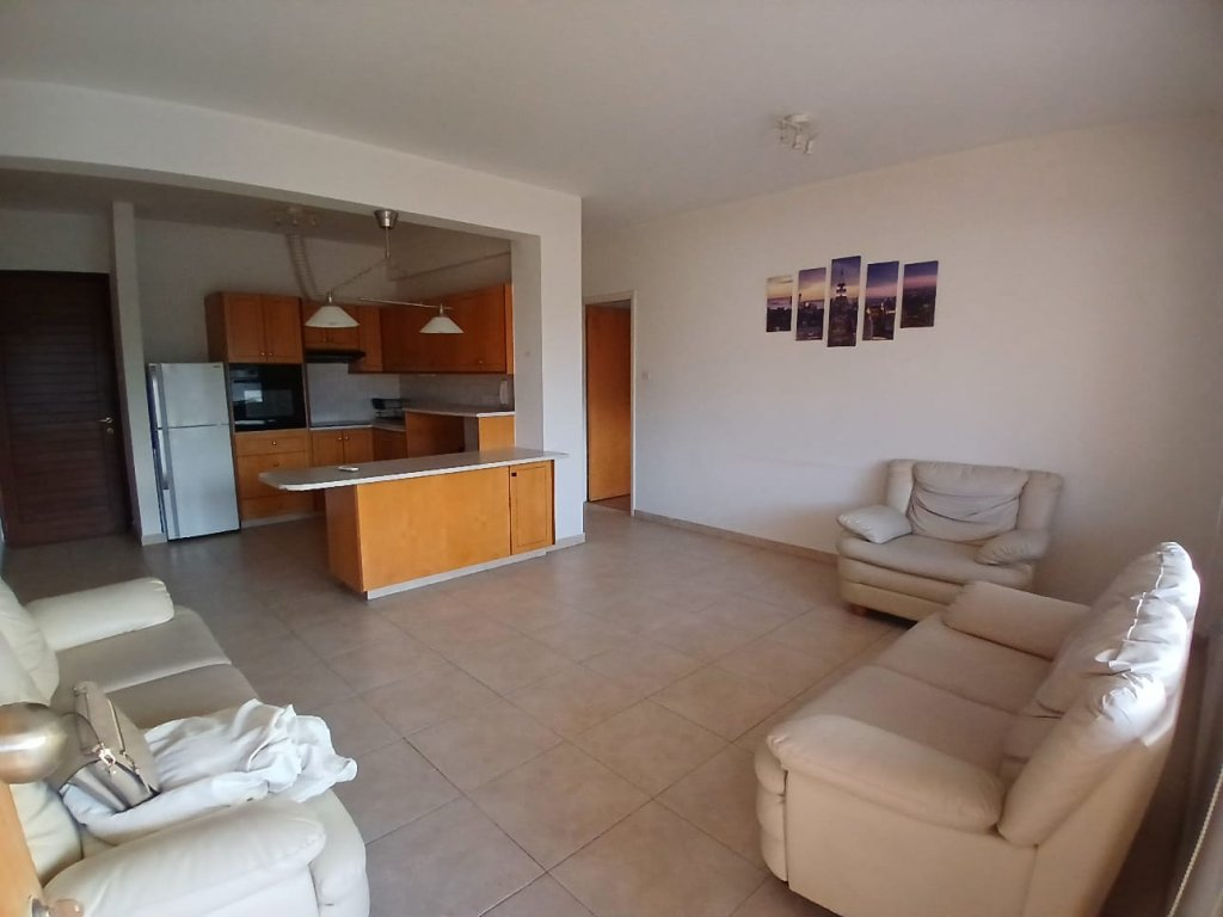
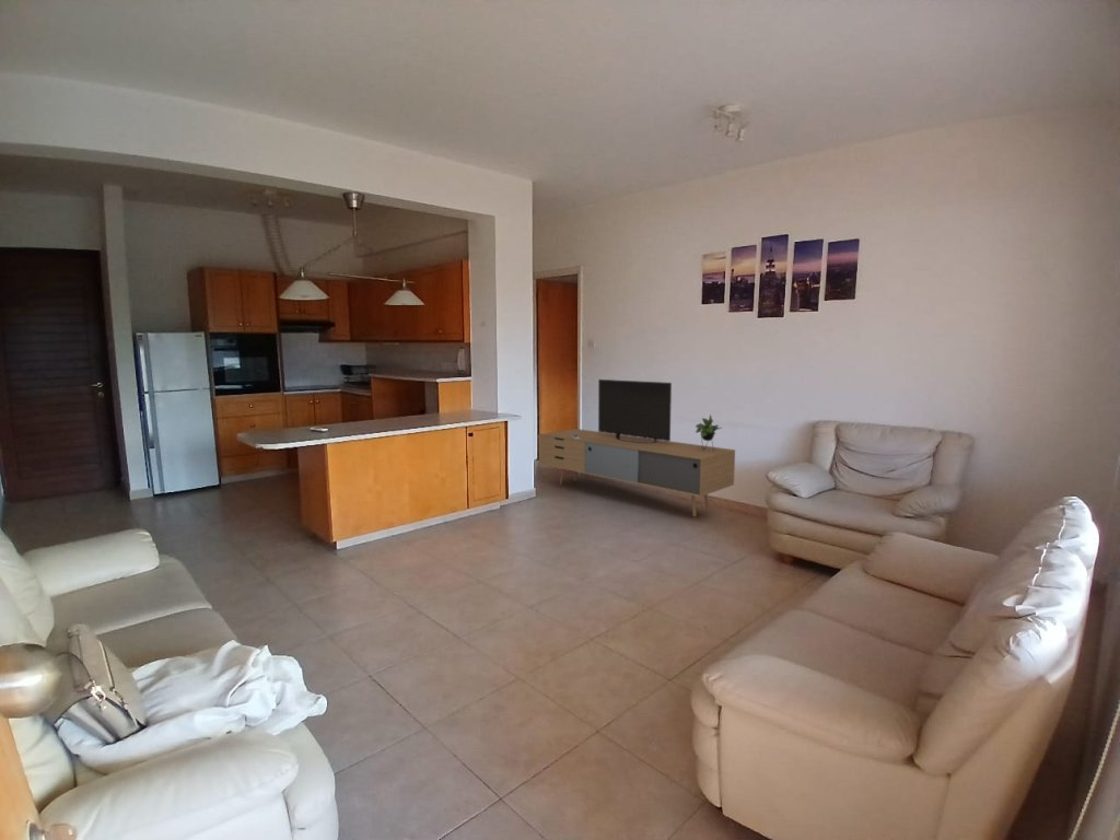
+ media console (629, 439)
